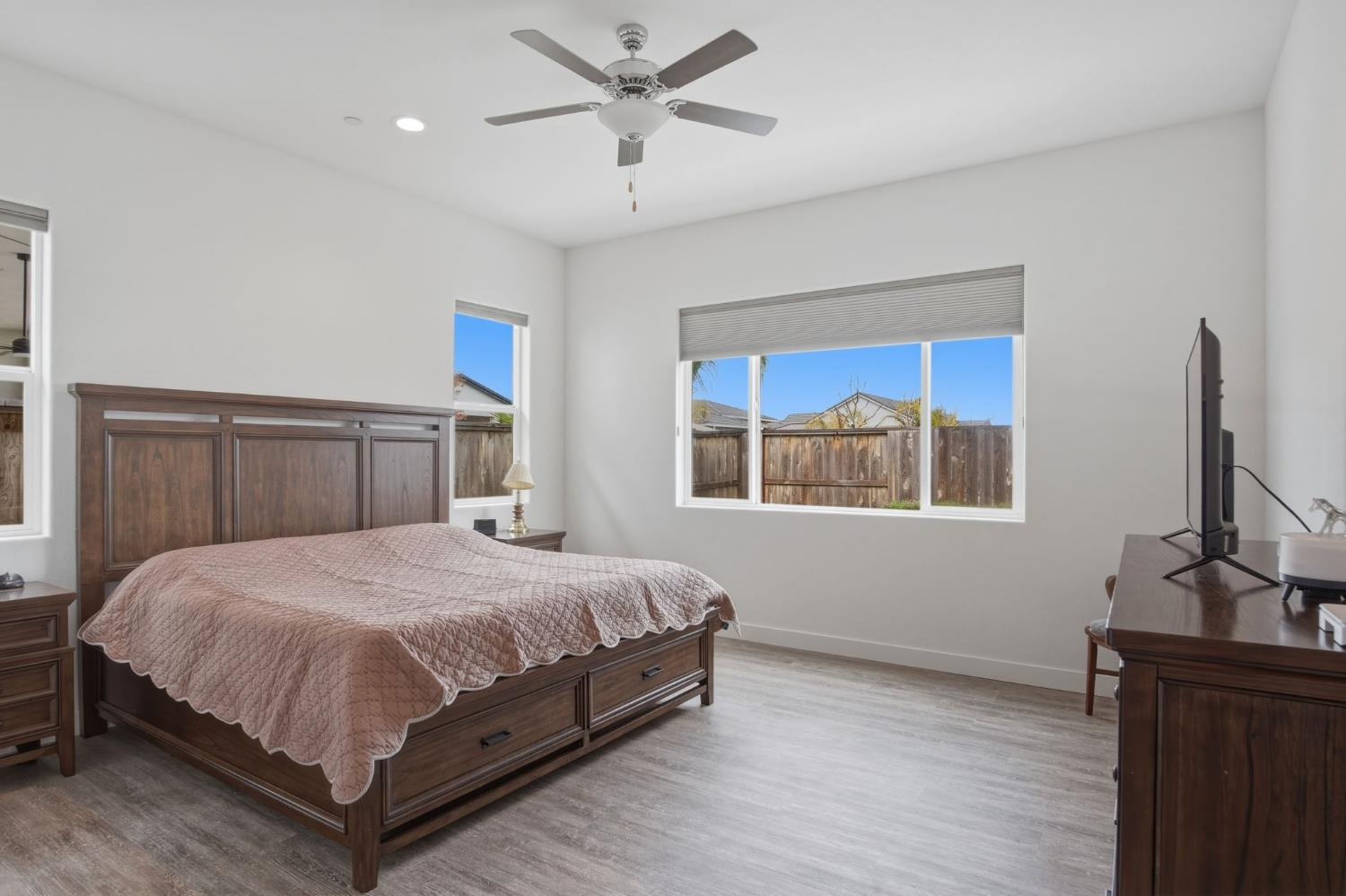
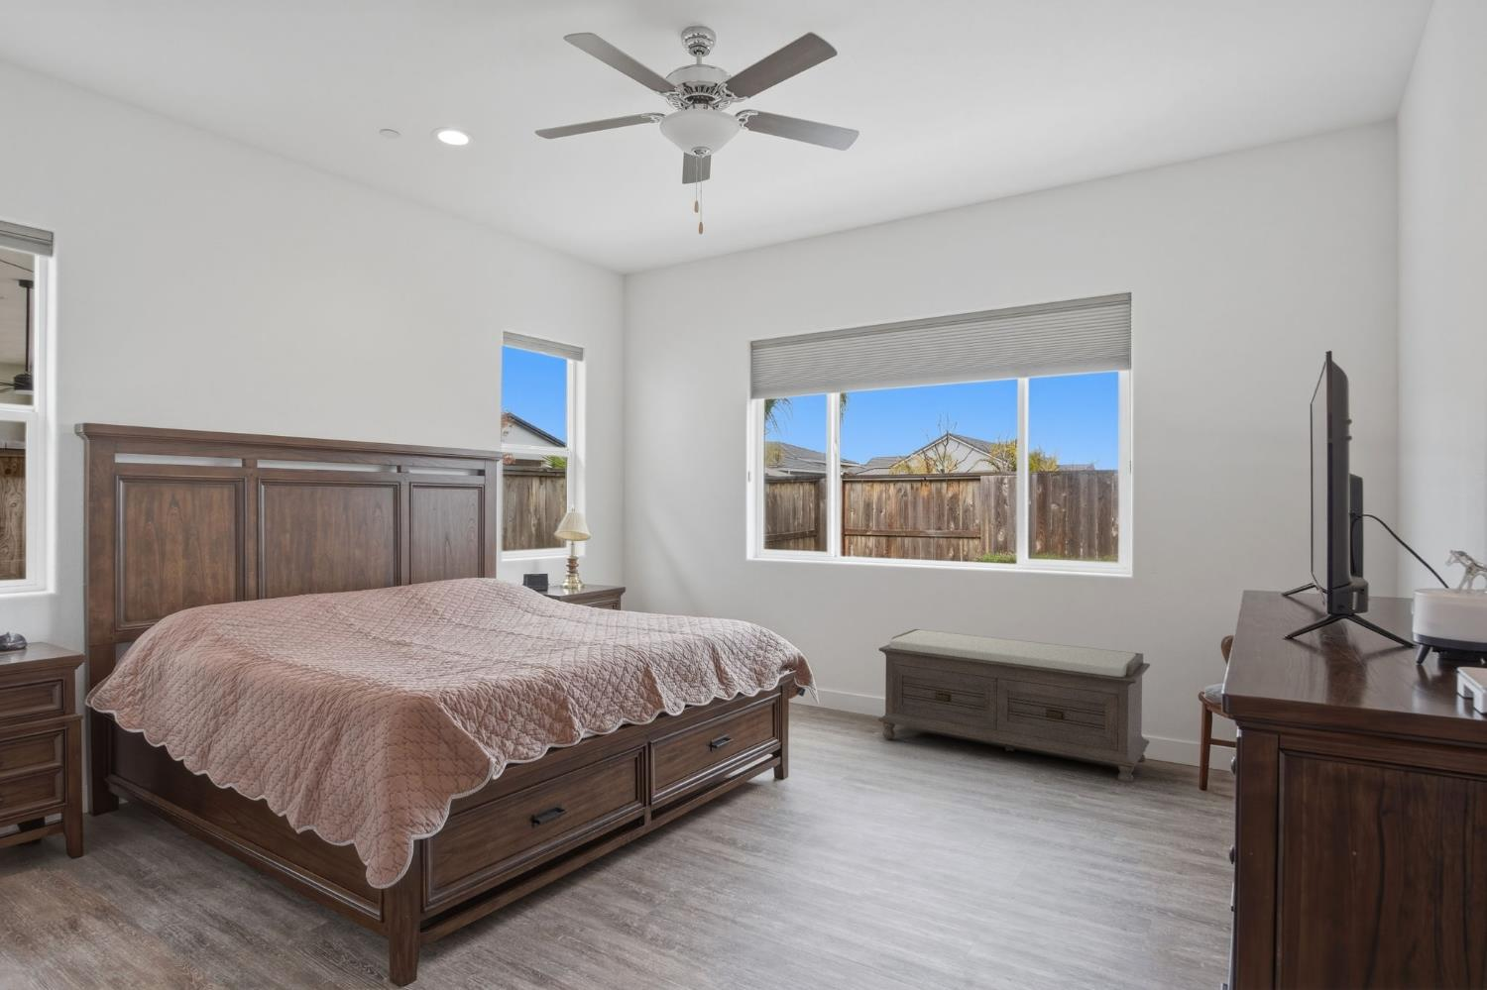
+ bench (1009, 697)
